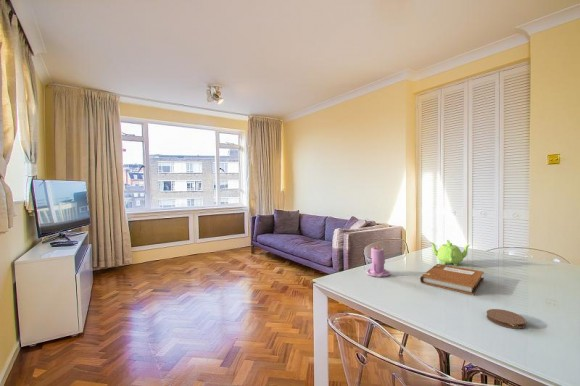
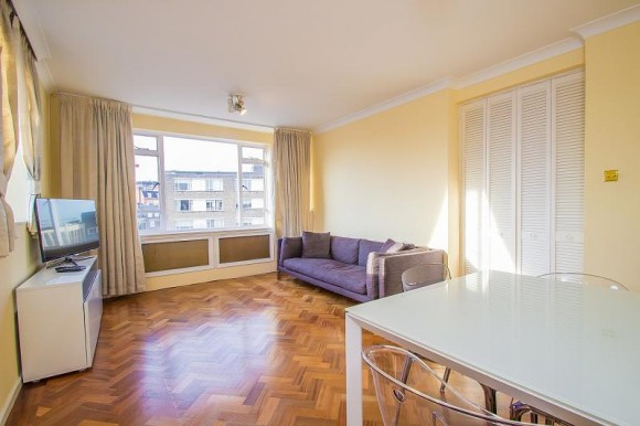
- coaster (505, 318)
- notebook (452, 276)
- candle (377, 258)
- teapot (449, 252)
